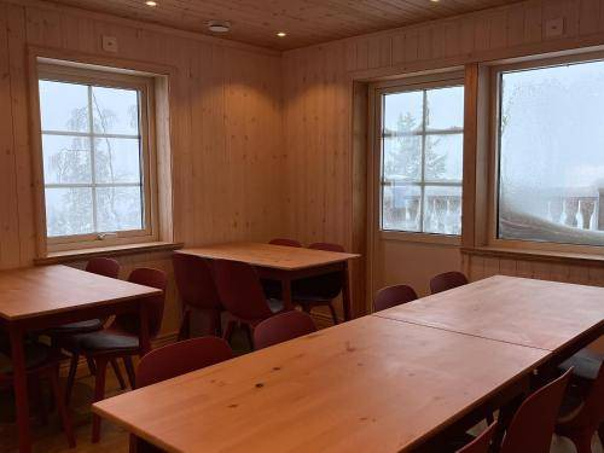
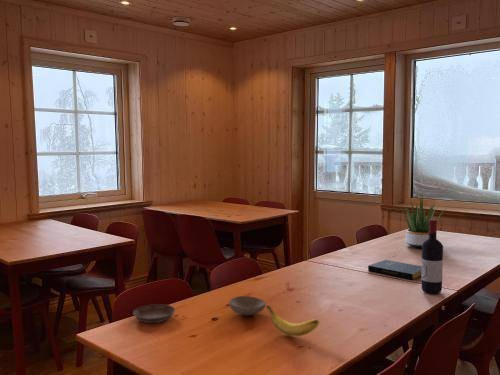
+ bowl (247, 307)
+ banana (292, 323)
+ wine bottle (432, 256)
+ saucer (154, 314)
+ book (399, 269)
+ potted plant (420, 221)
